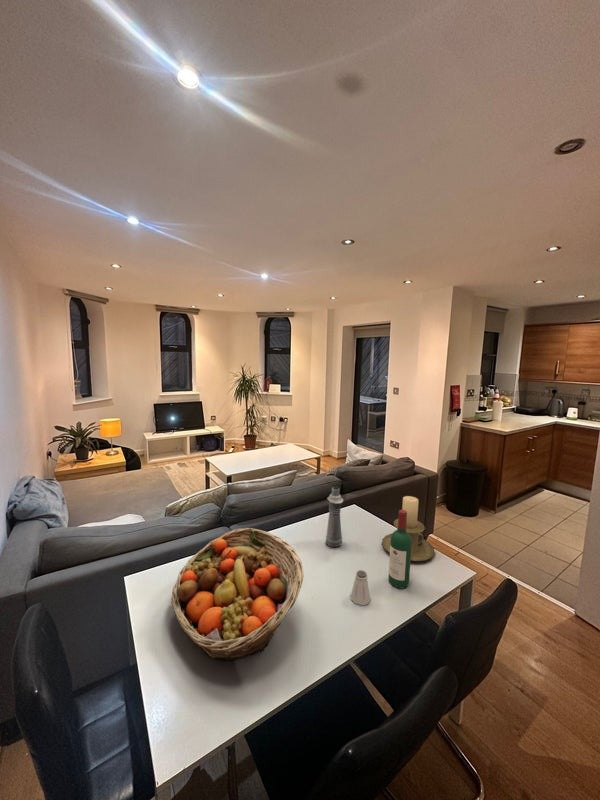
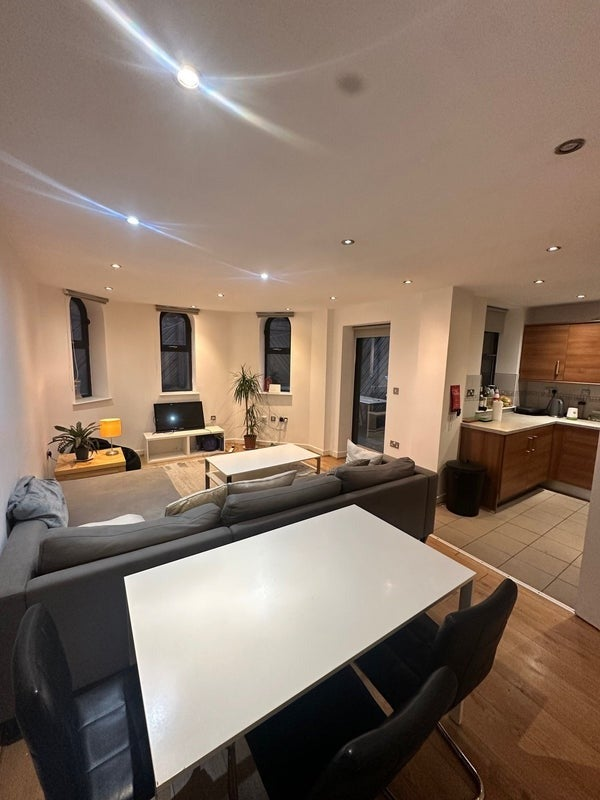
- wine bottle (400, 547)
- candle holder (409, 523)
- bottle (334, 516)
- fruit basket (237, 586)
- saltshaker (361, 585)
